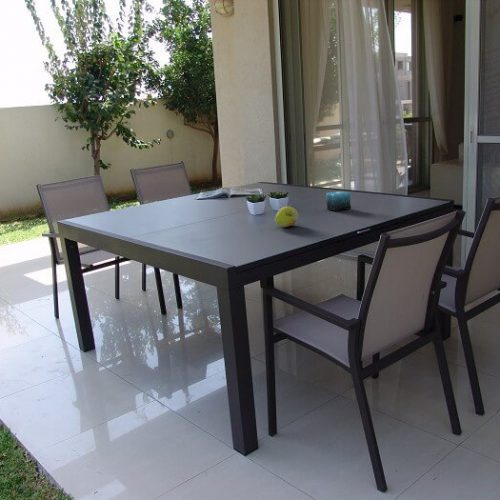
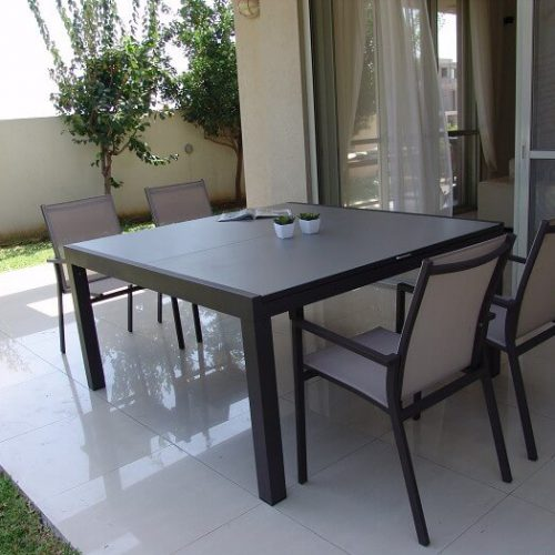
- candle (338, 197)
- fruit (286, 216)
